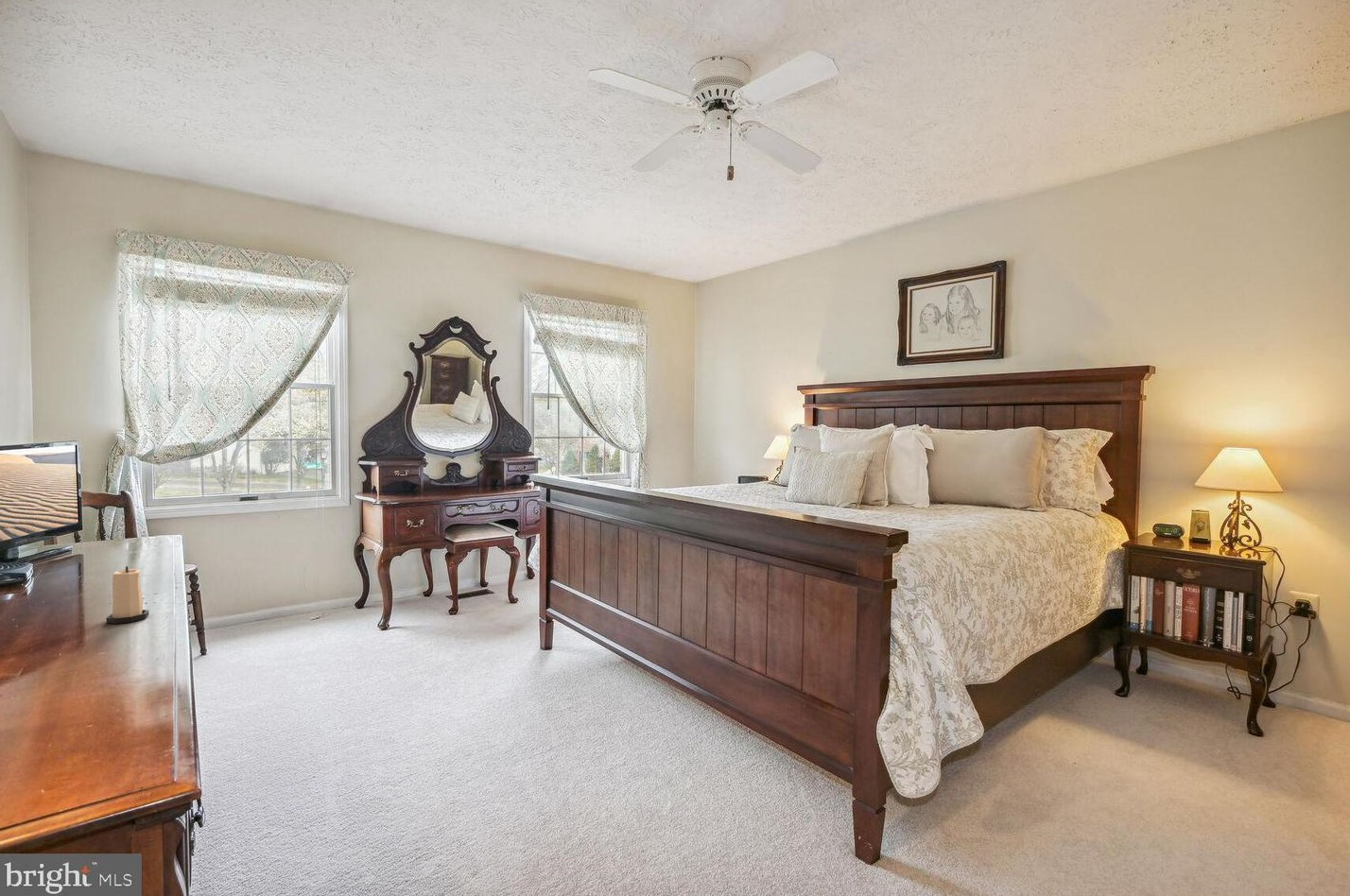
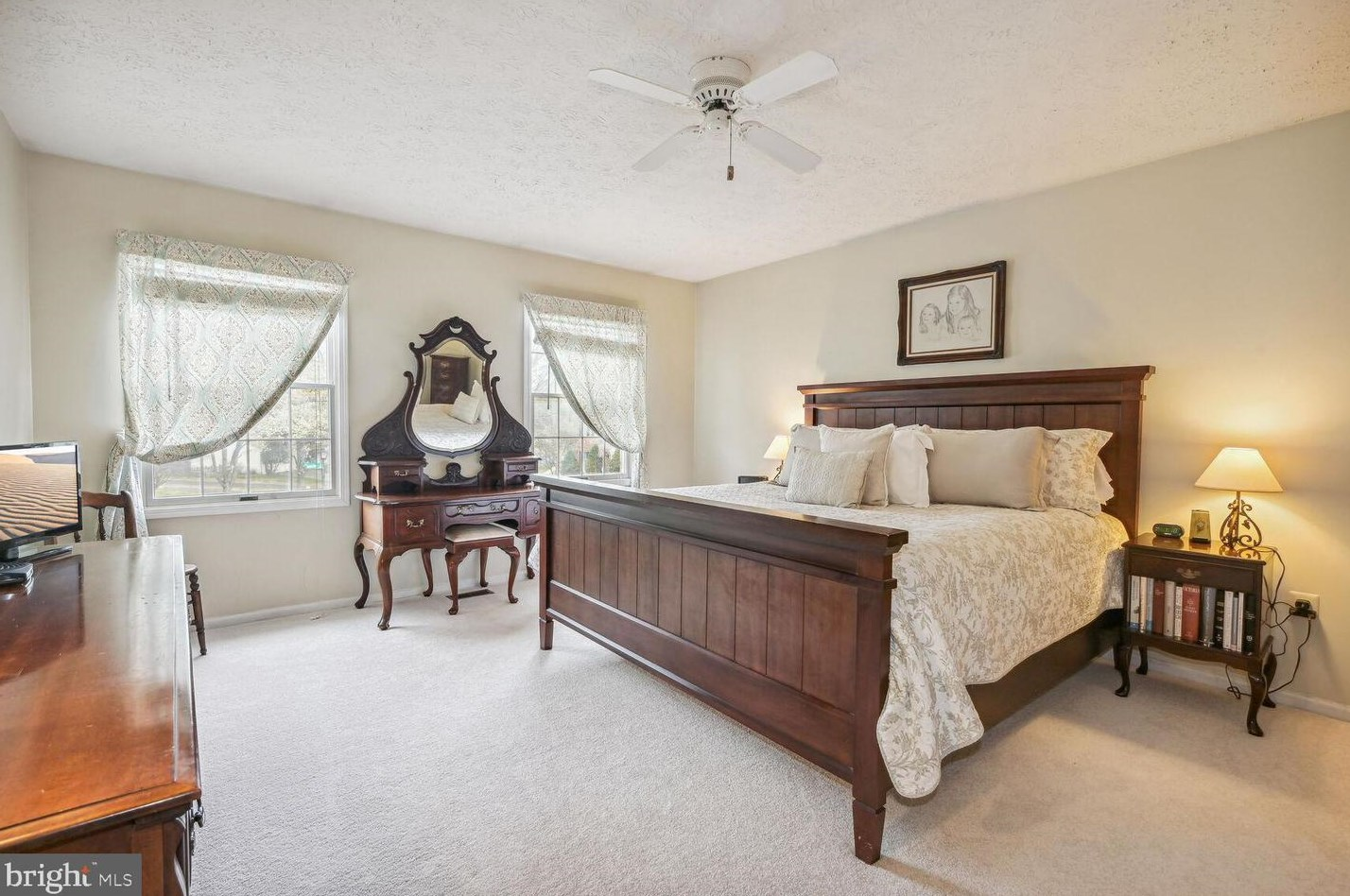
- candle (127, 592)
